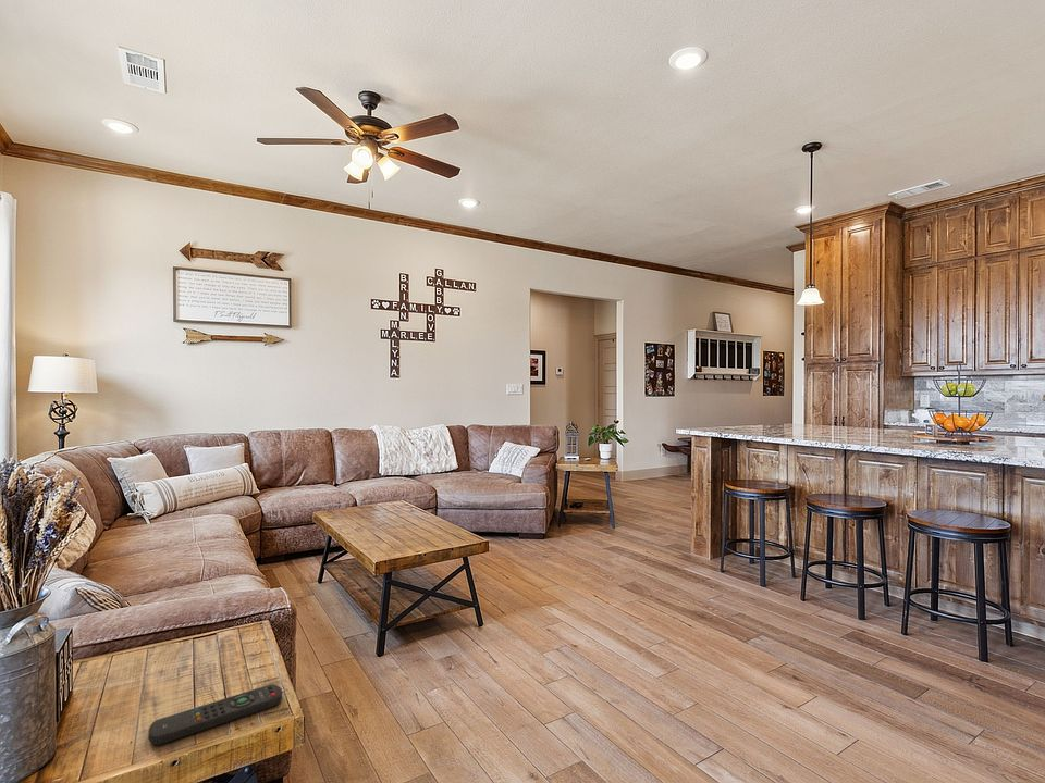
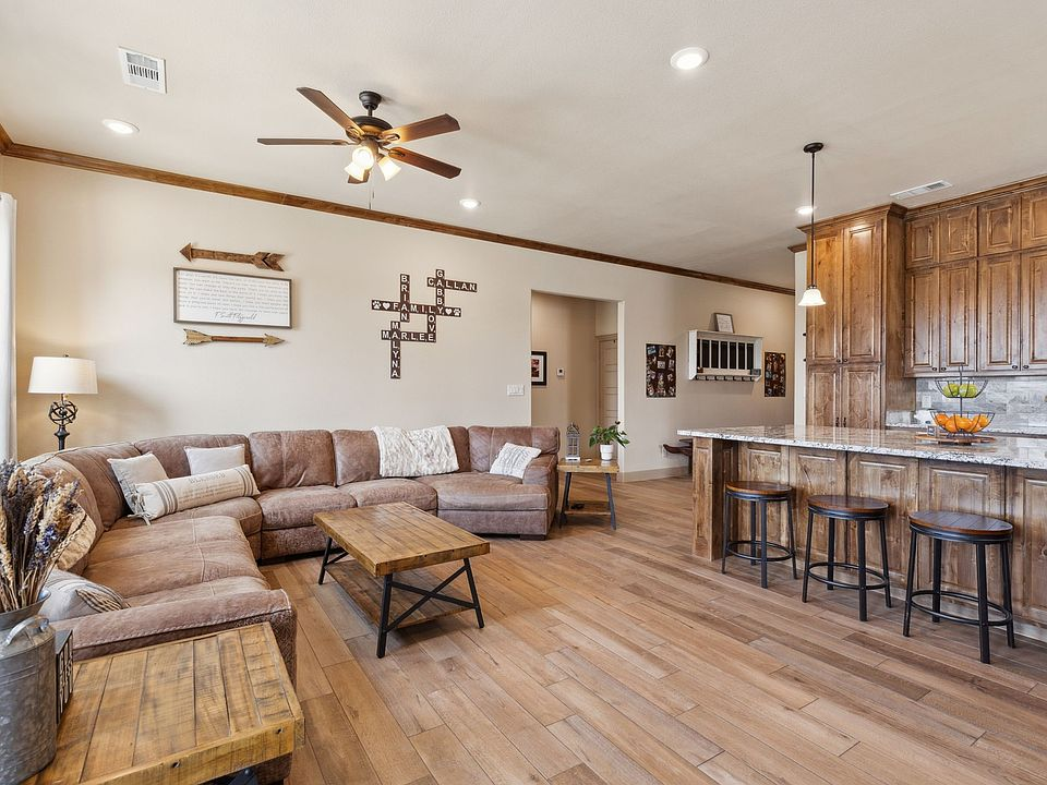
- remote control (219, 711)
